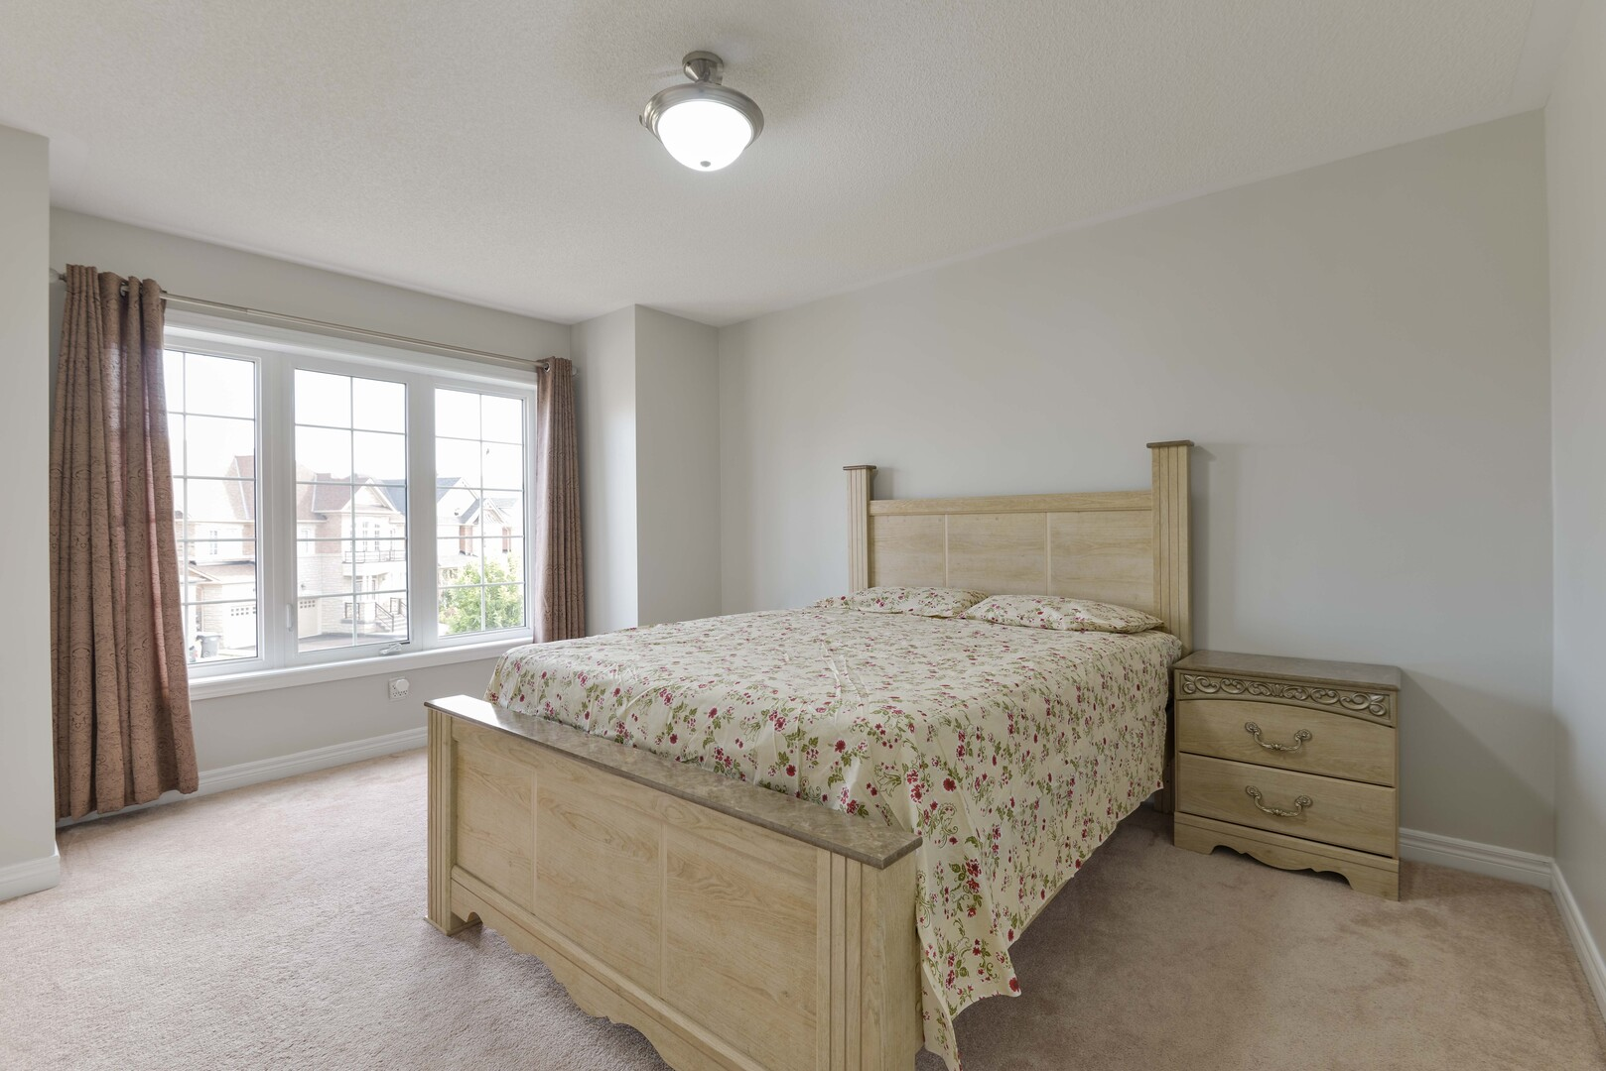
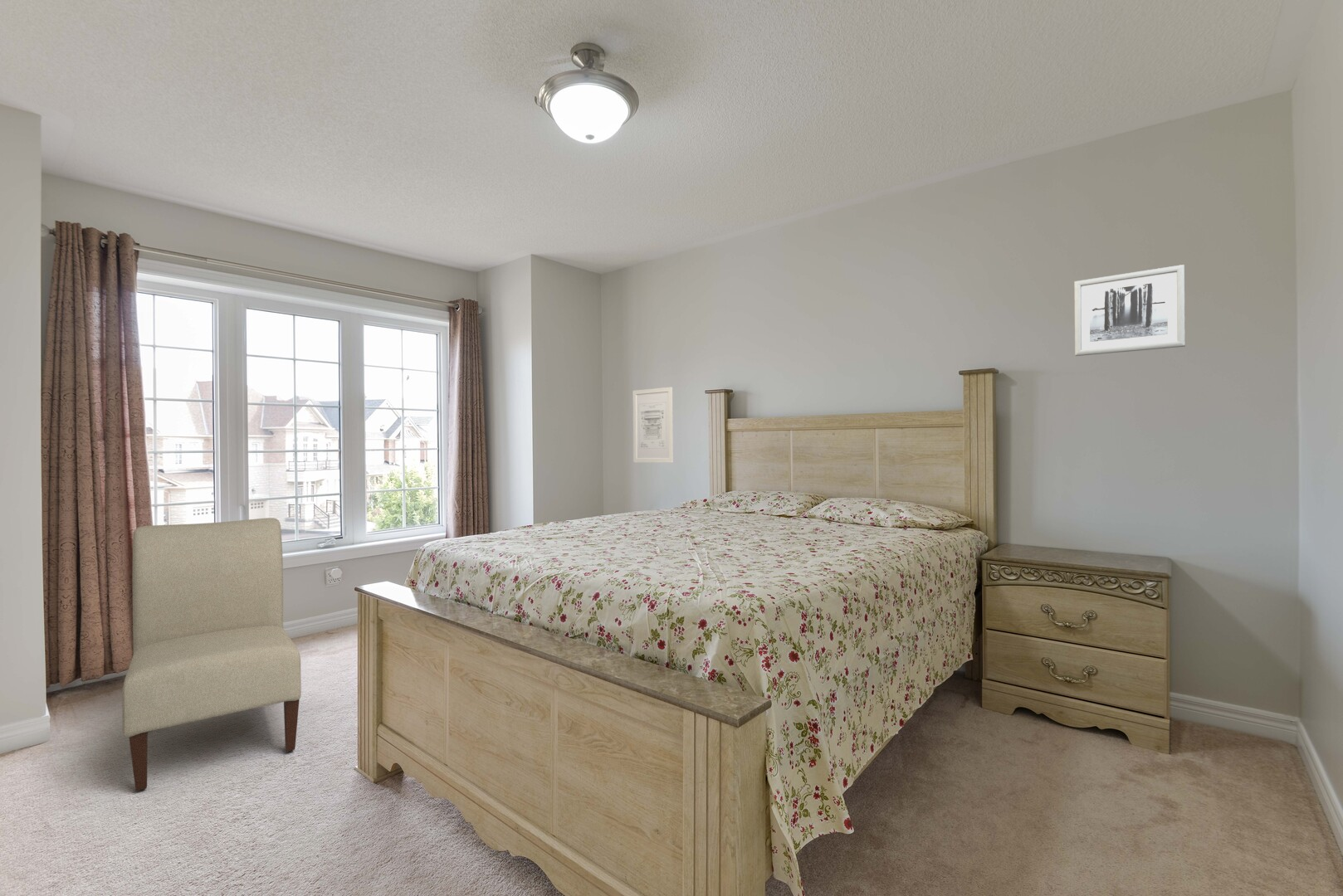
+ chair (214, 632)
+ wall art (652, 426)
+ wall art (1127, 312)
